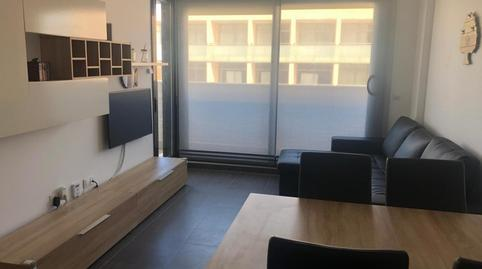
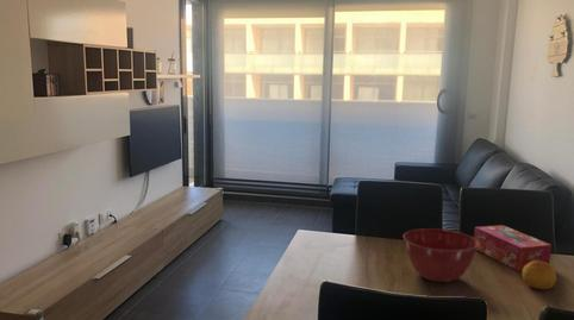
+ mixing bowl (438, 257)
+ fruit (538, 274)
+ tissue box (510, 246)
